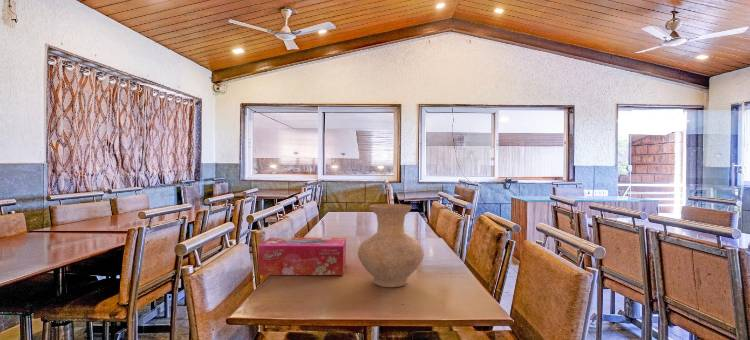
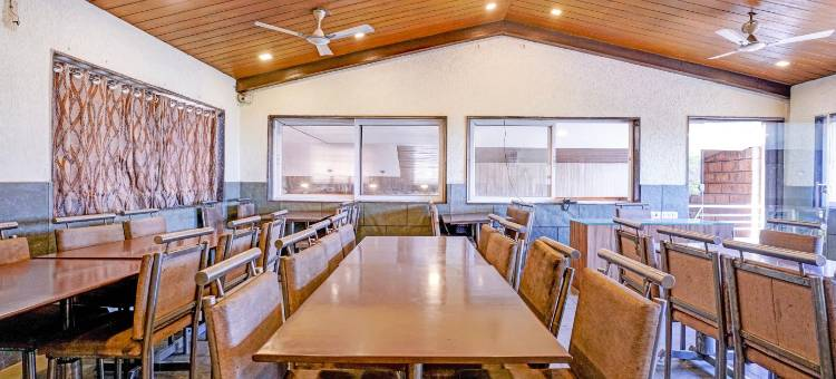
- vase (390, 243)
- tissue box (304, 255)
